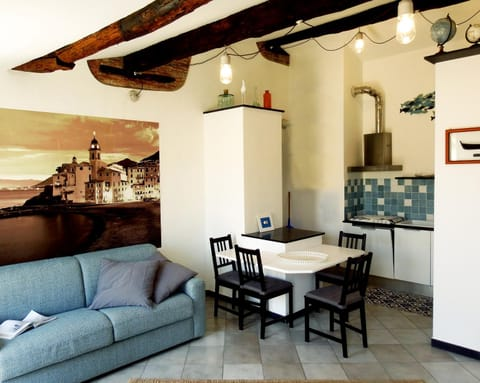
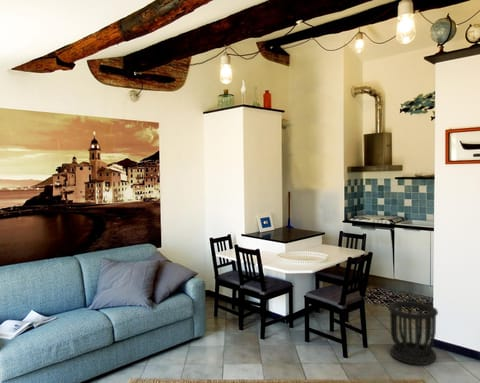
+ wastebasket (411, 331)
